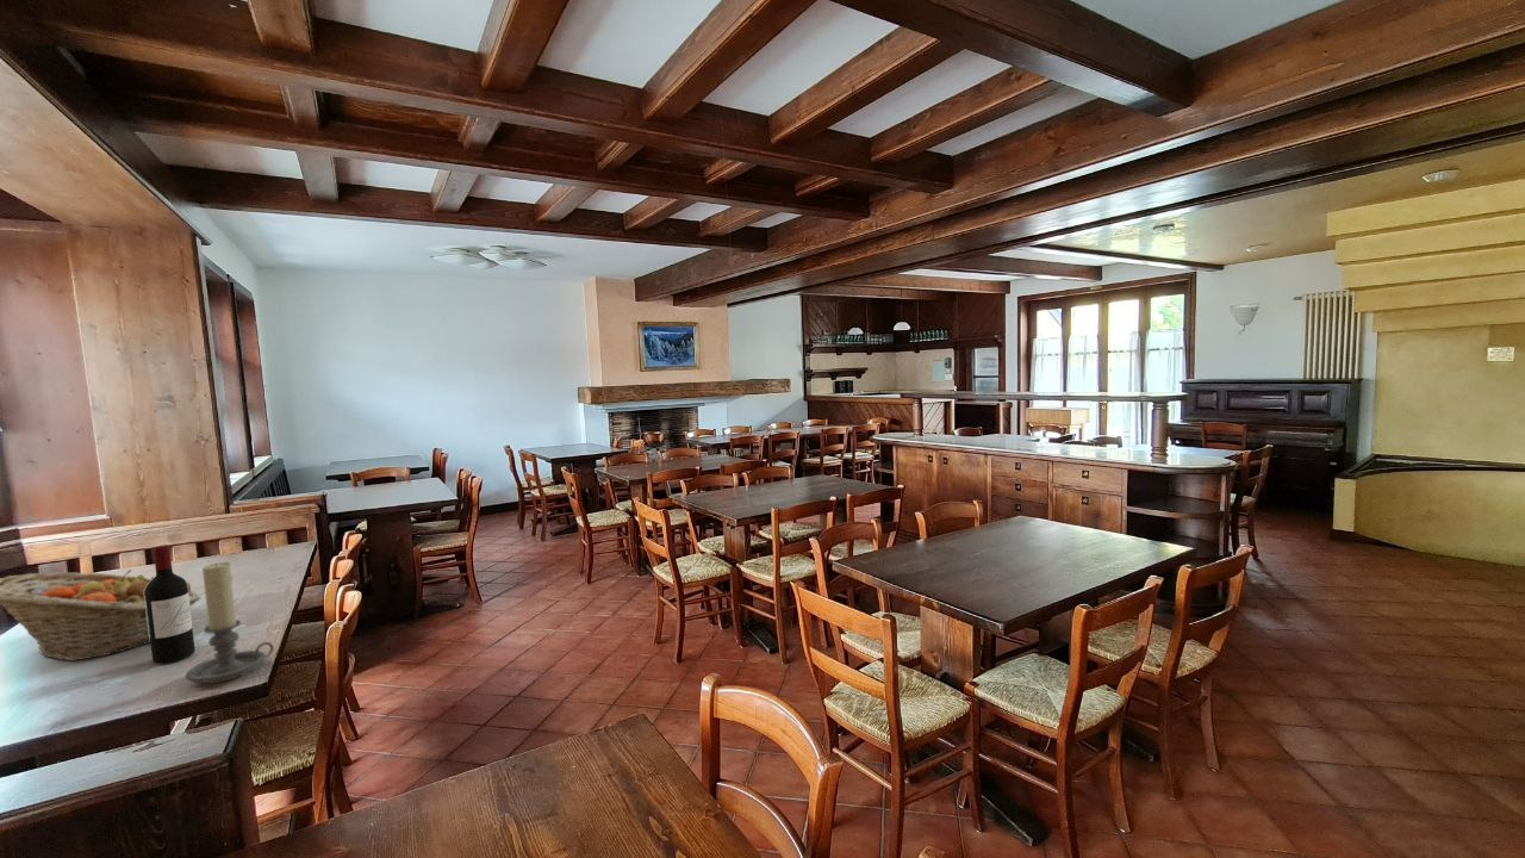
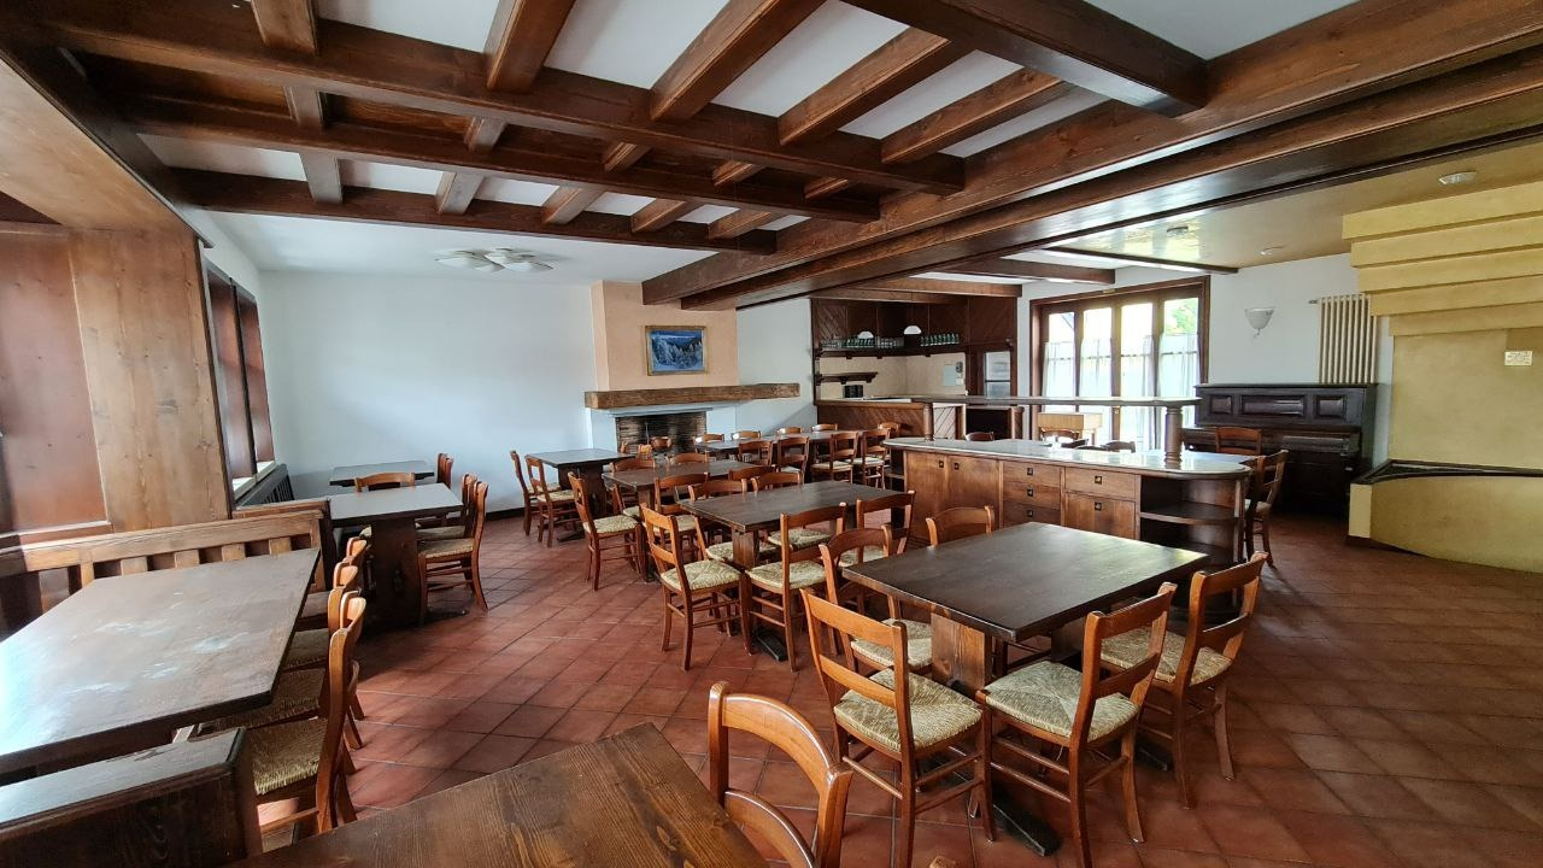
- fruit basket (100, 603)
- candle holder (229, 616)
- wine bottle (167, 602)
